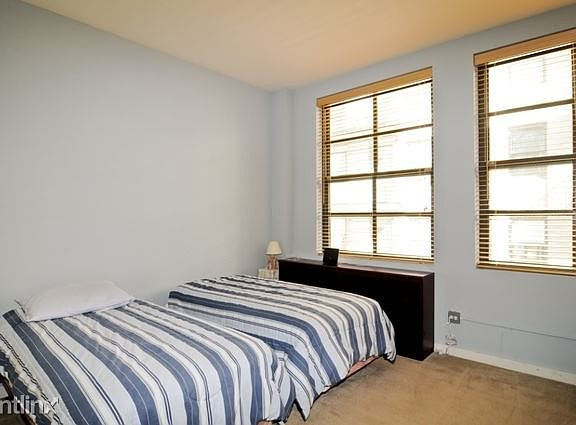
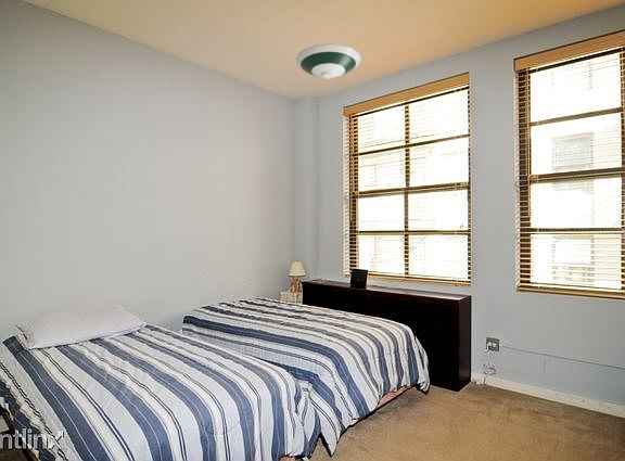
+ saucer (328, 68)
